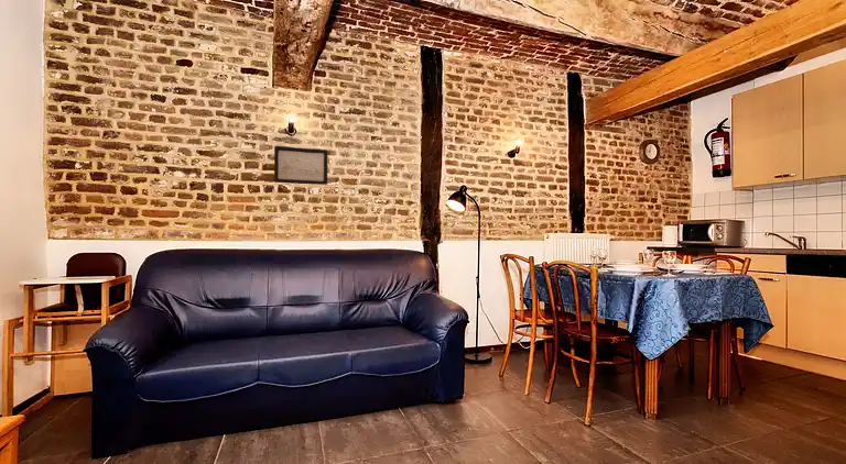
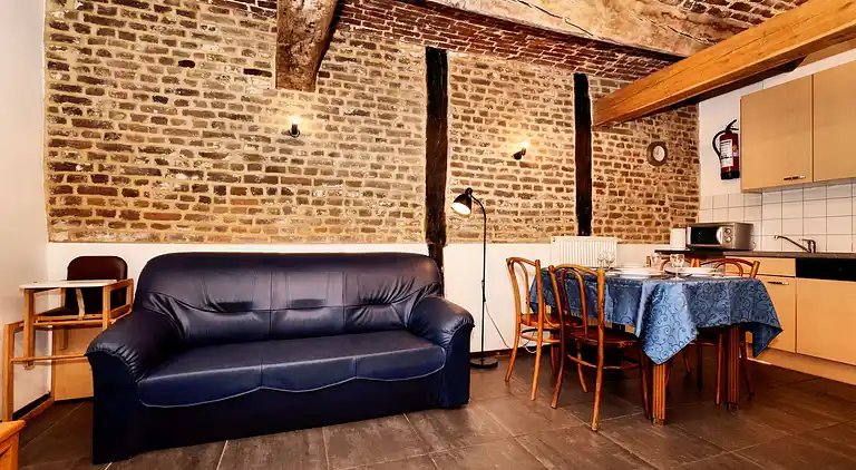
- wall art (301, 165)
